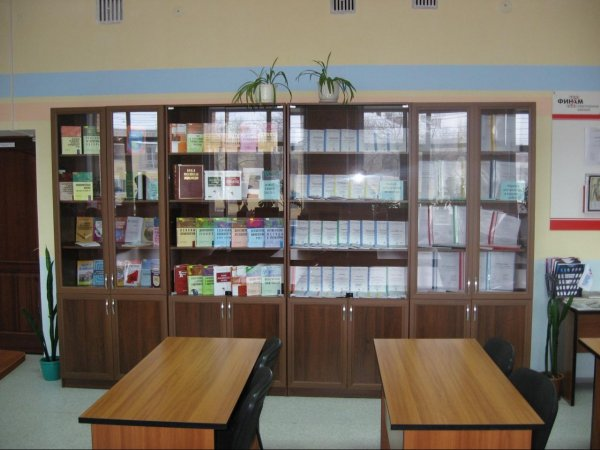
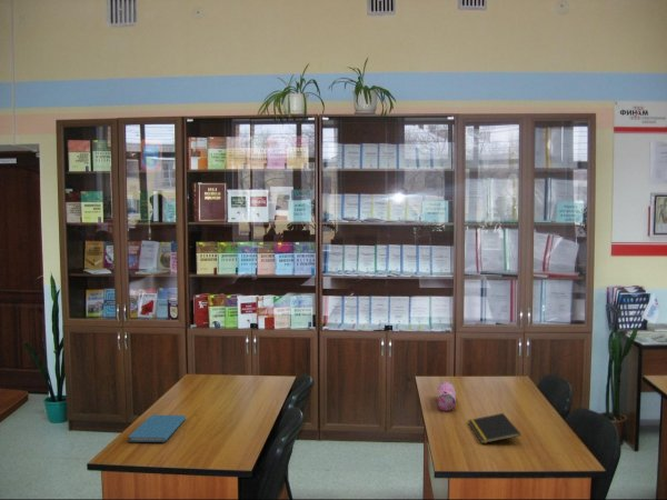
+ book (158, 428)
+ notepad (492, 427)
+ pencil case (446, 394)
